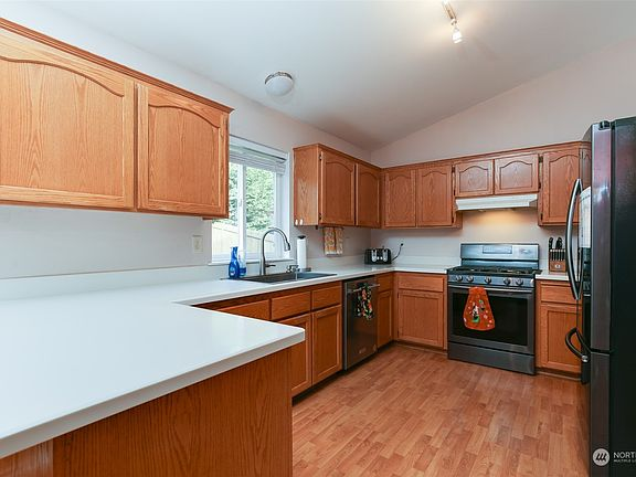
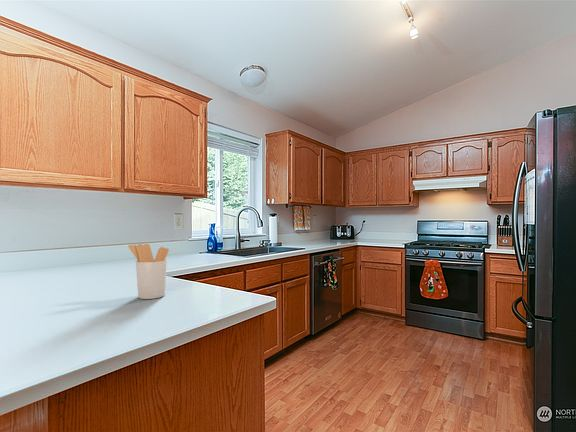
+ utensil holder (147, 268)
